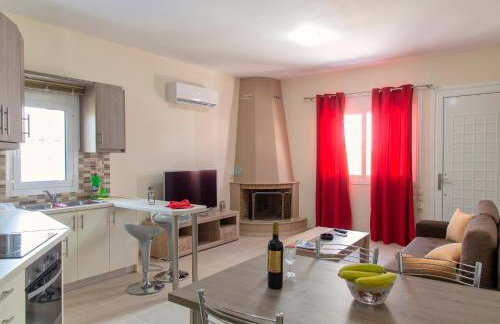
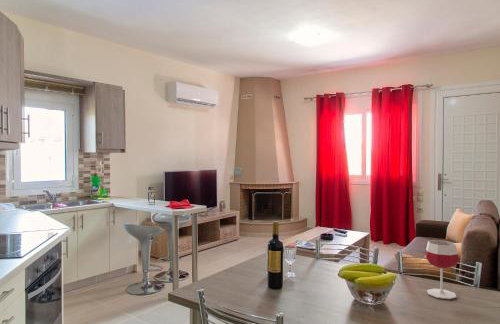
+ wineglass (441, 268)
